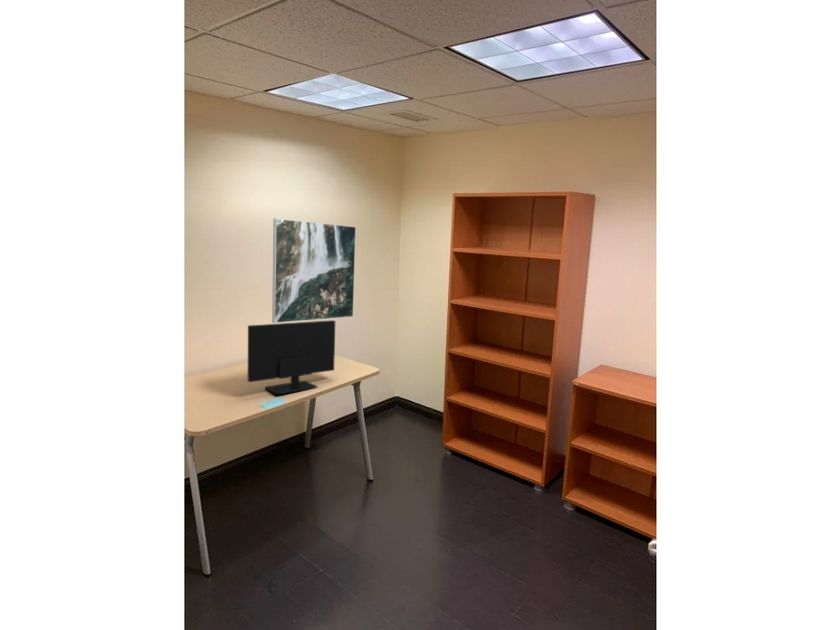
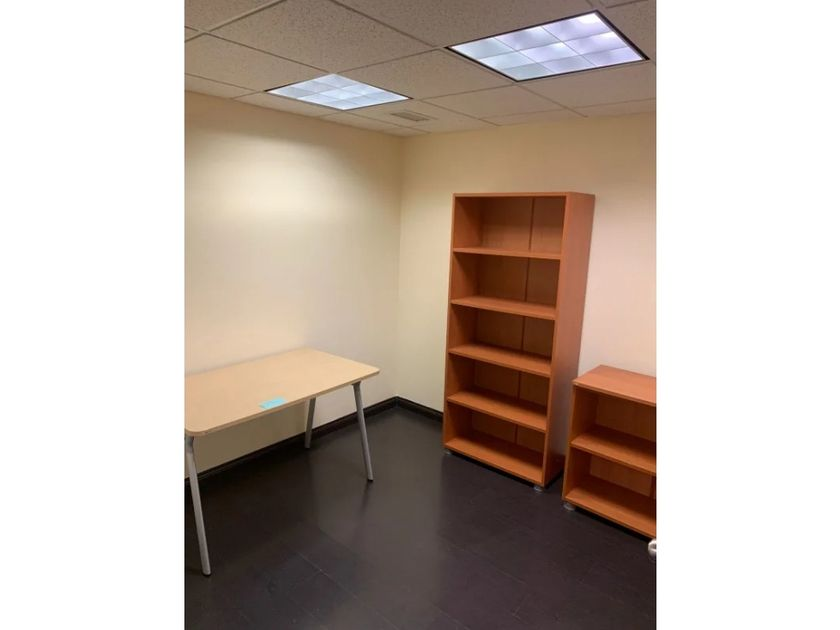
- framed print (316, 271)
- monitor (292, 355)
